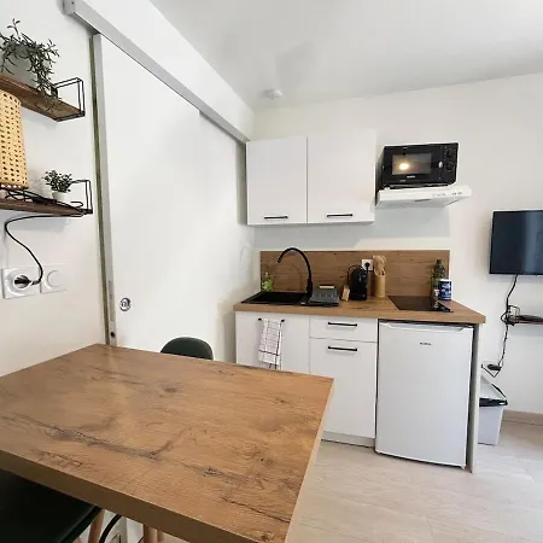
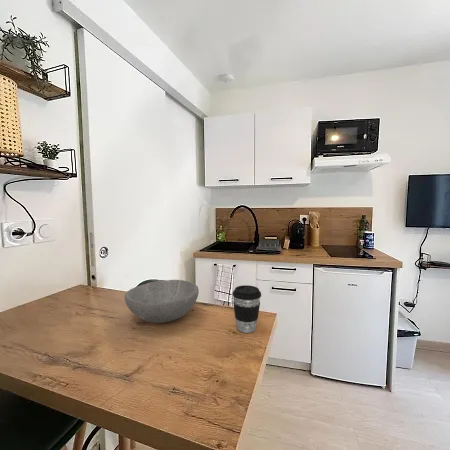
+ coffee cup (246, 308)
+ bowl (163, 303)
